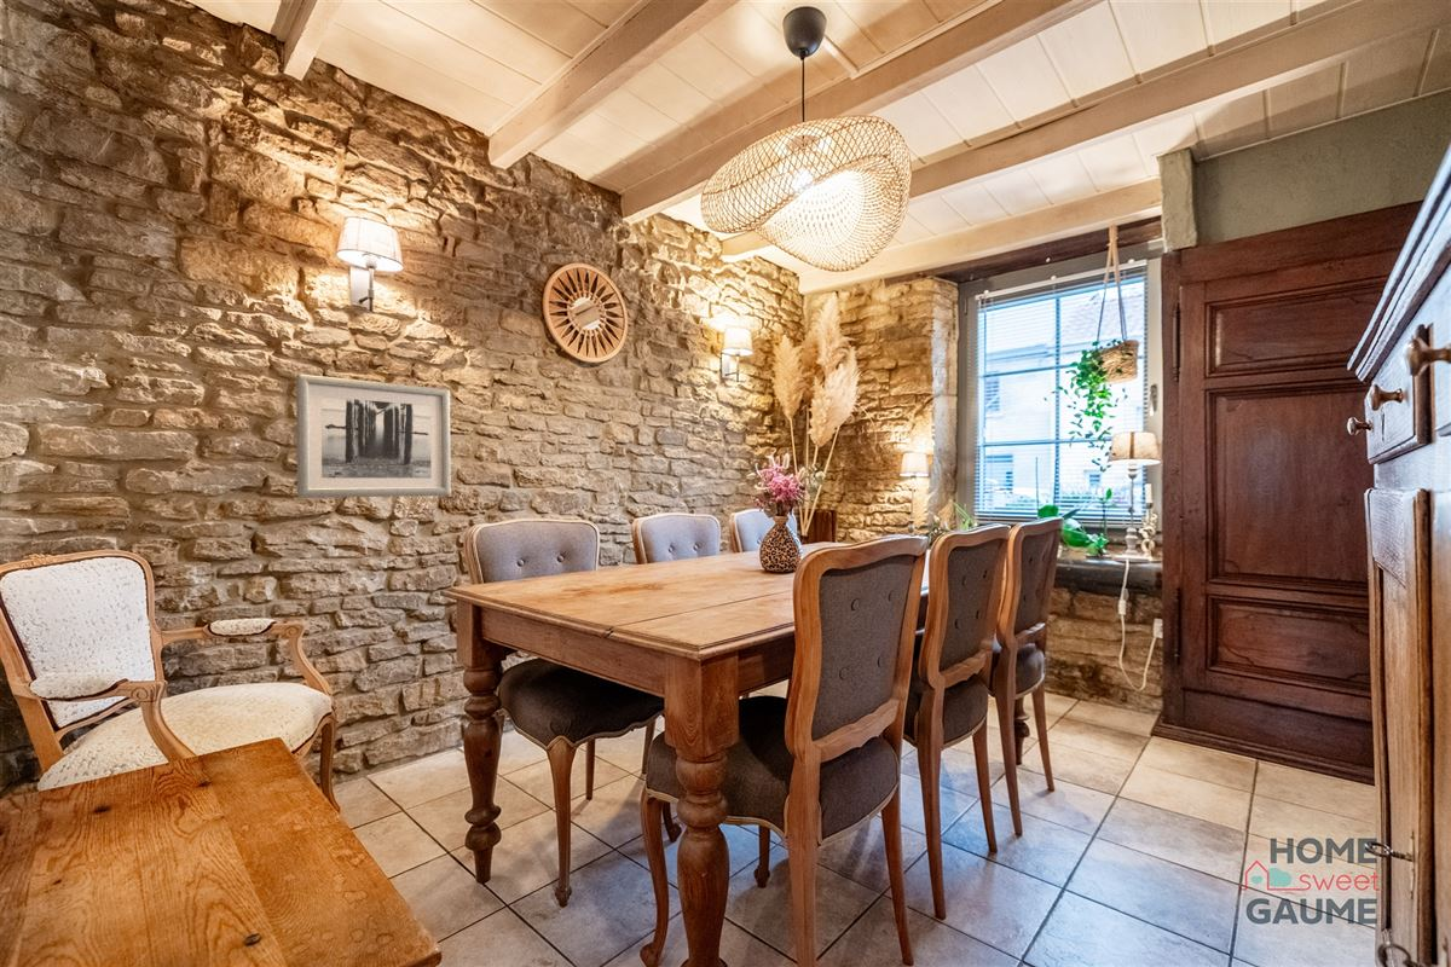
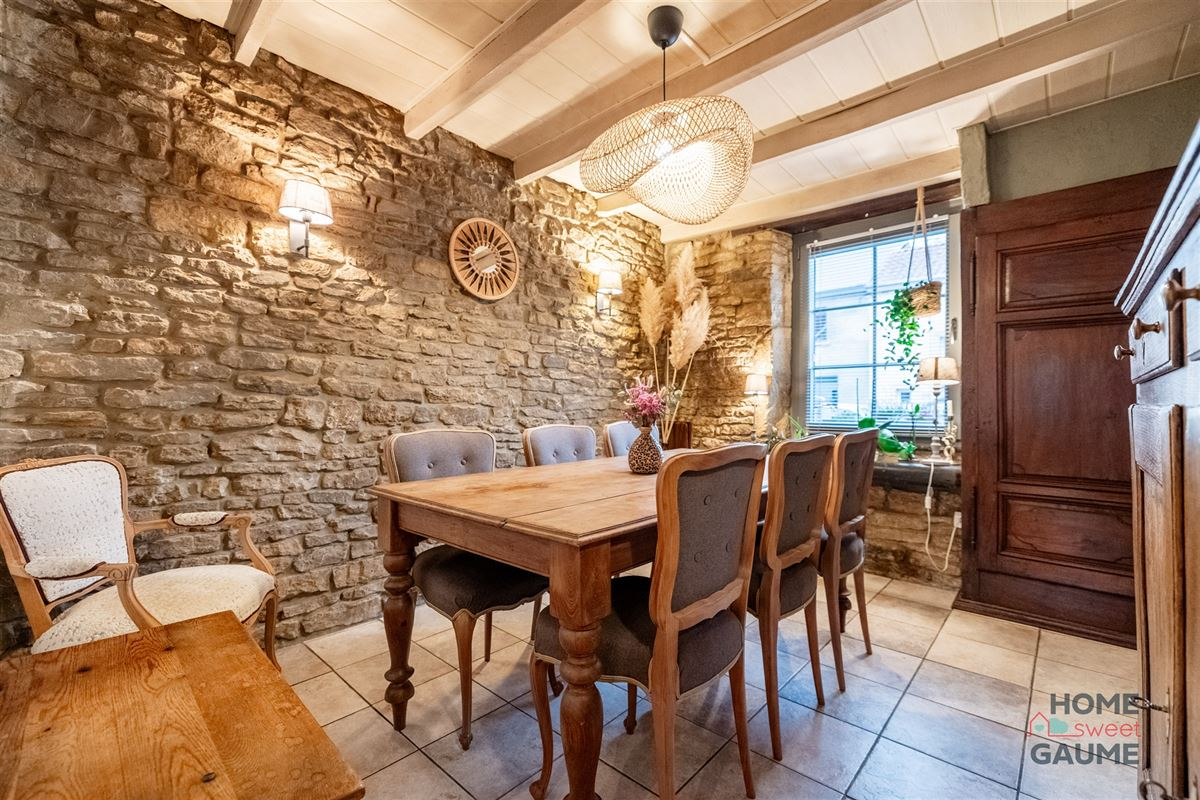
- wall art (378, 439)
